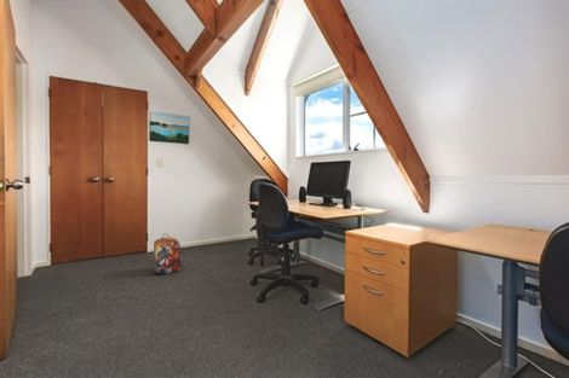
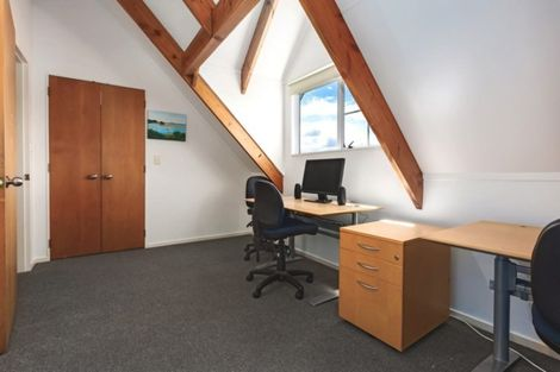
- backpack (166, 252)
